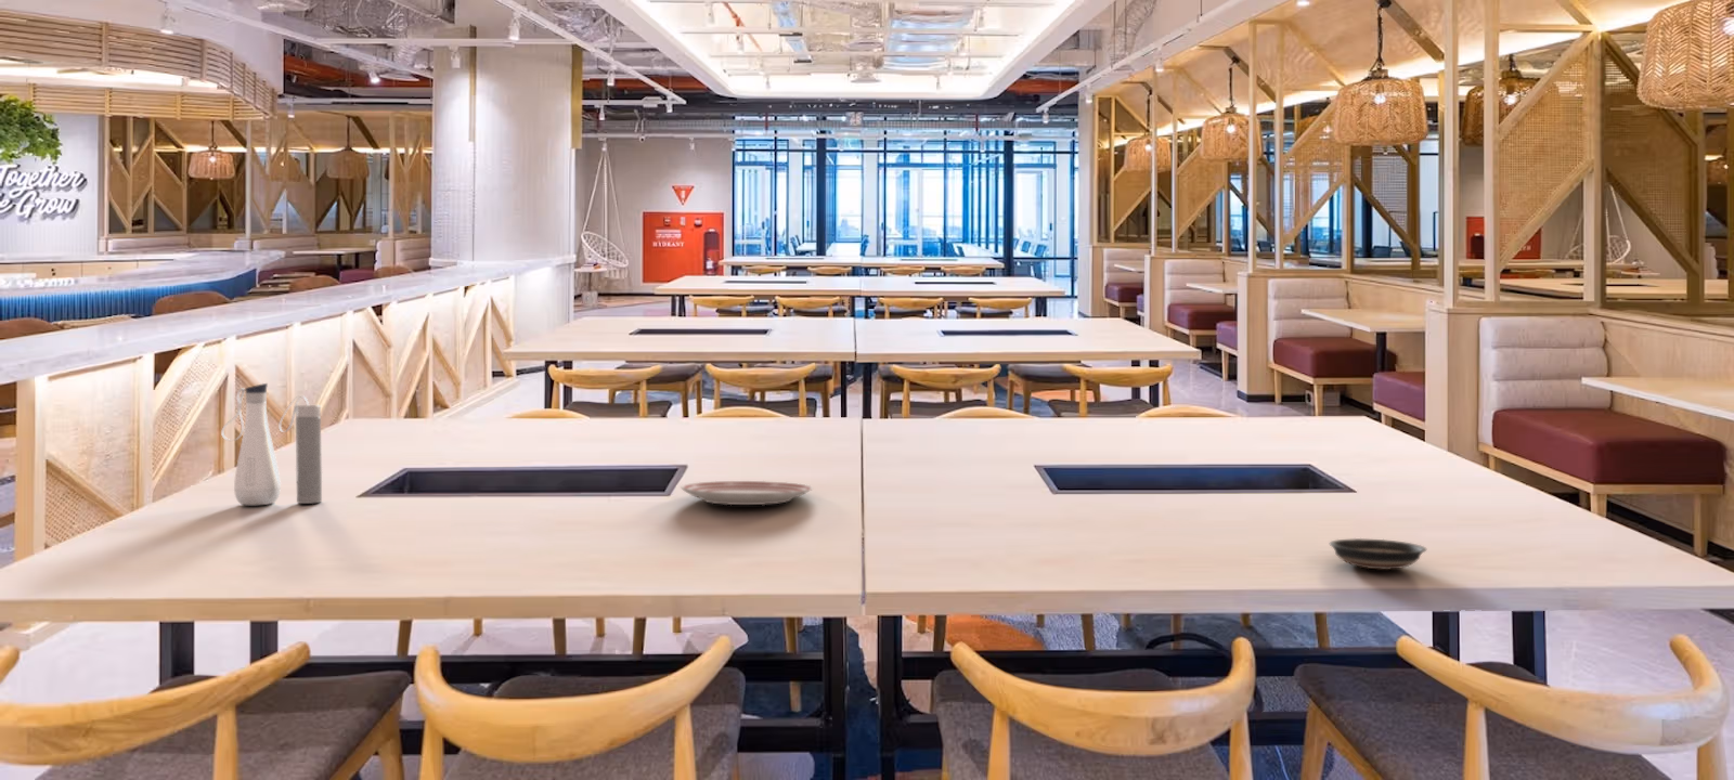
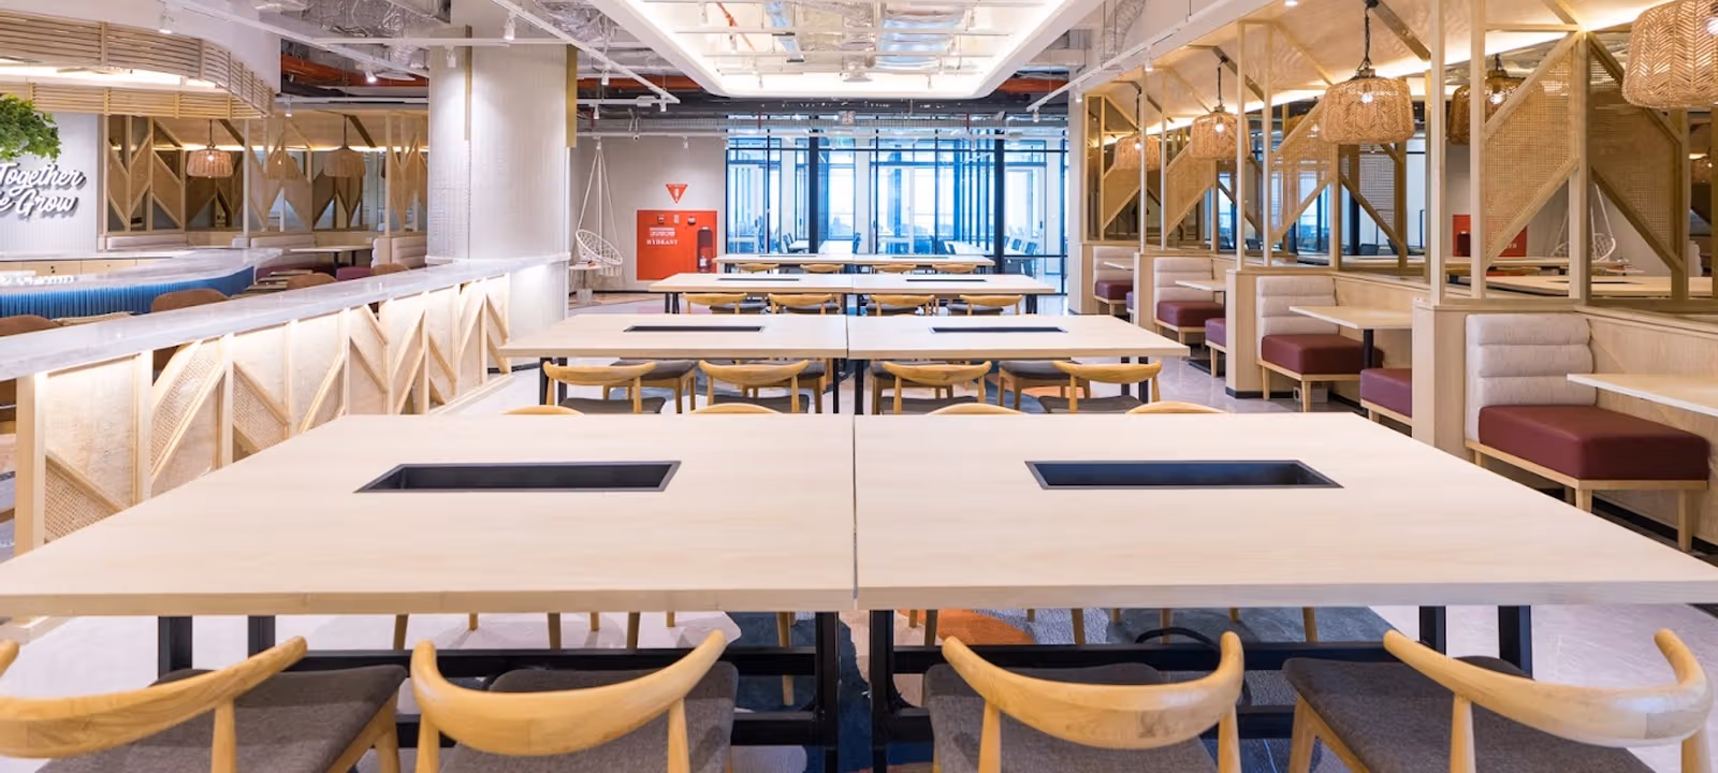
- water bottle (271, 443)
- dinner plate (746, 492)
- saucer (1377, 556)
